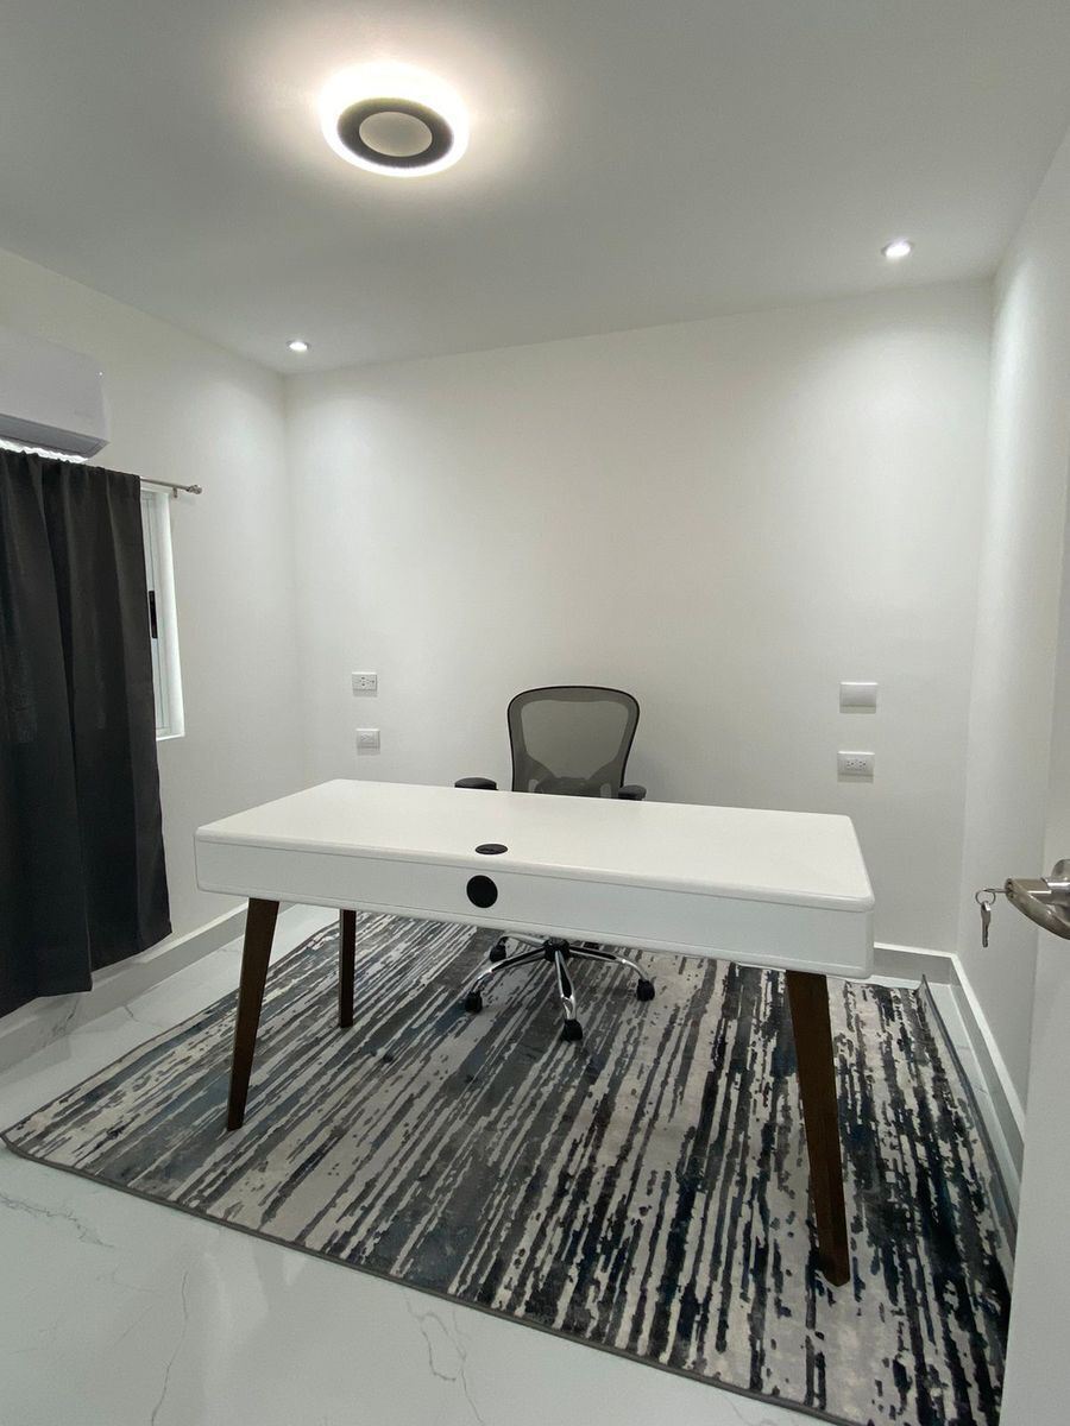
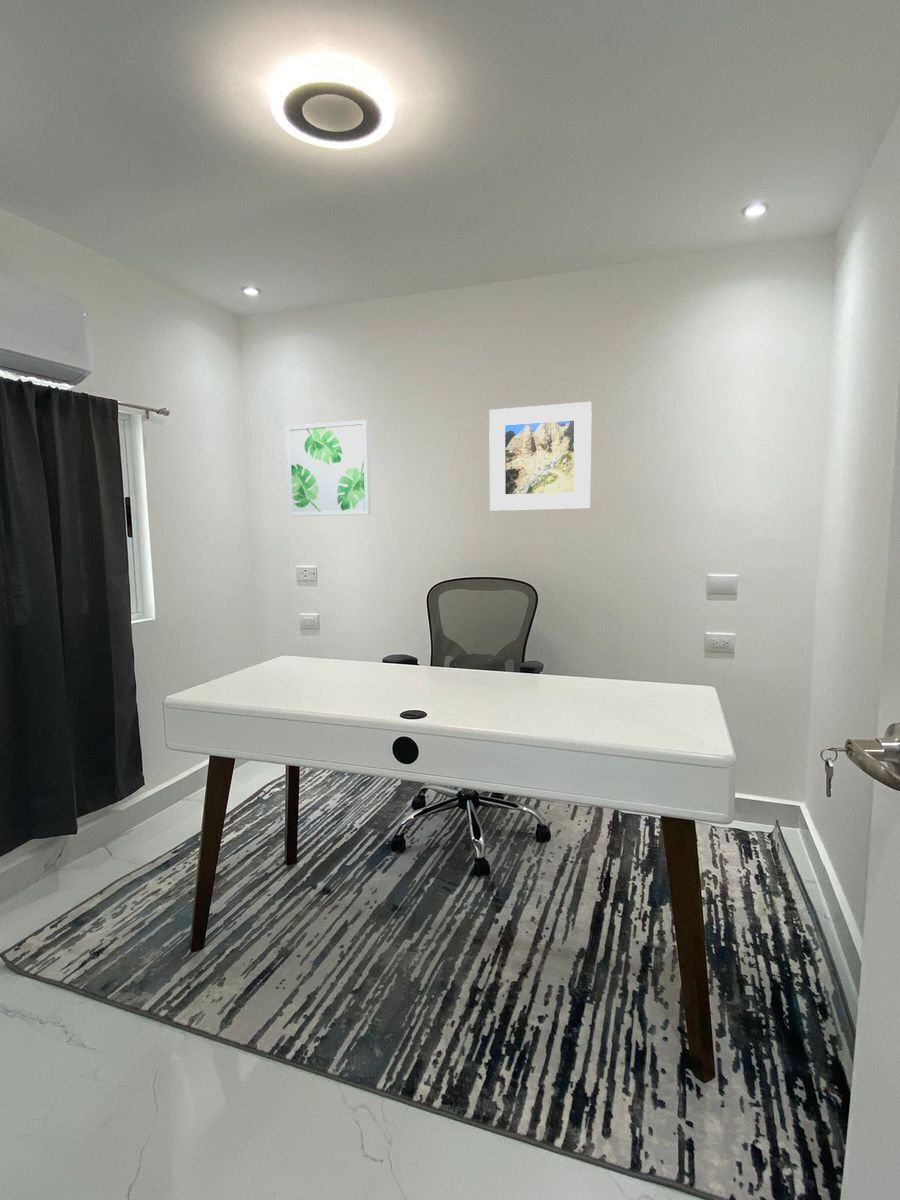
+ wall art (328, 469)
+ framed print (539, 458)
